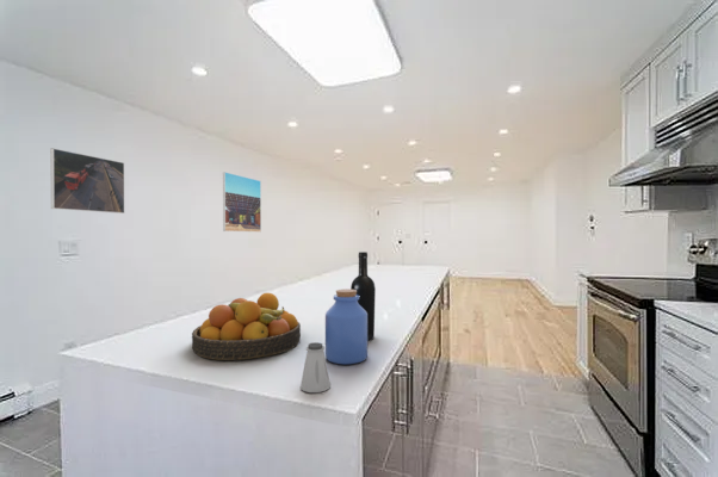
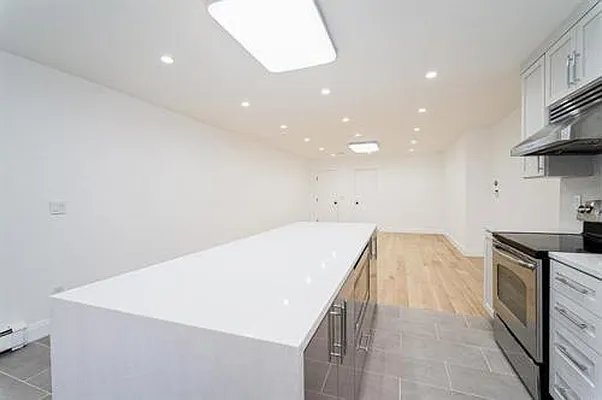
- jar (346, 323)
- wine bottle (363, 295)
- fruit bowl (248, 320)
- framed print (242, 204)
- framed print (91, 184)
- saltshaker (315, 365)
